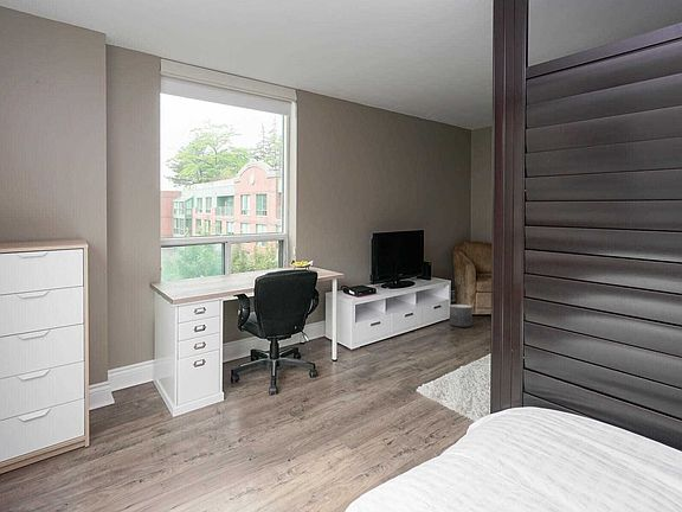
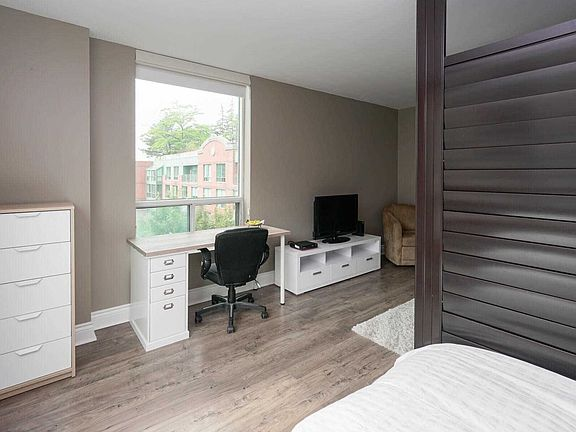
- planter (461, 315)
